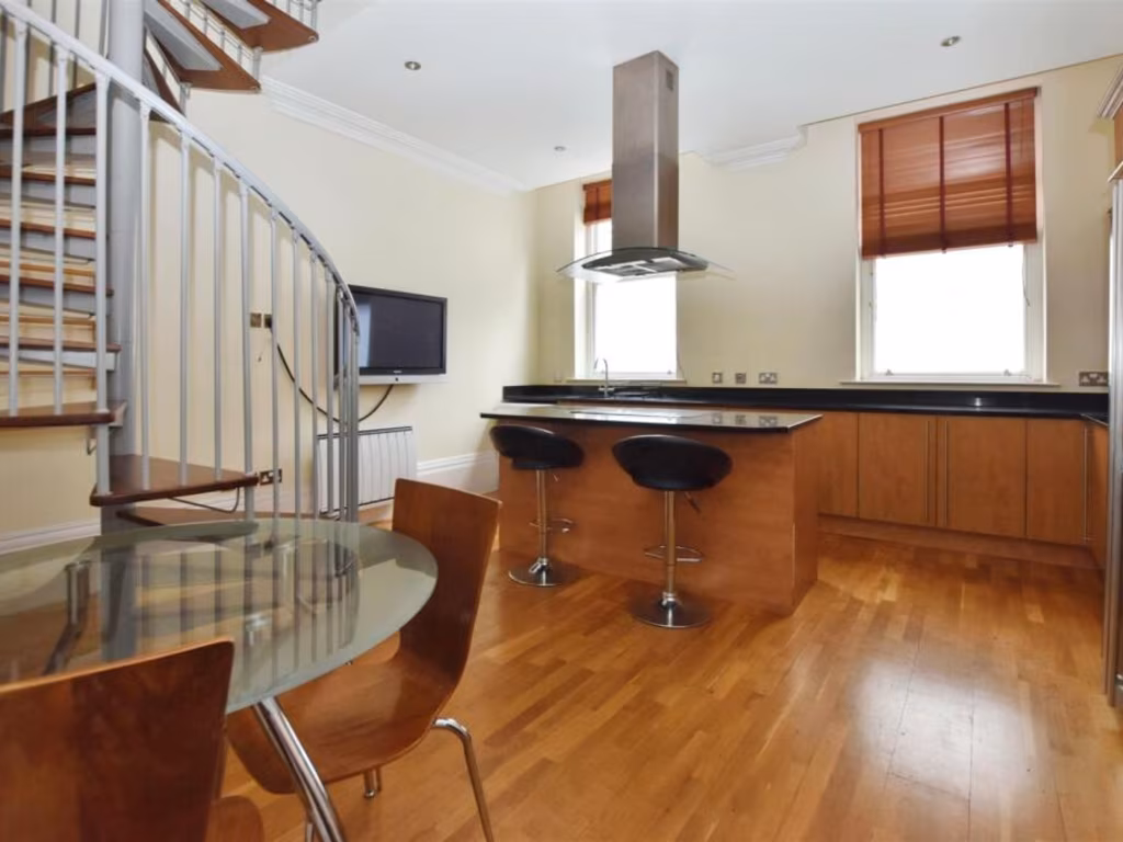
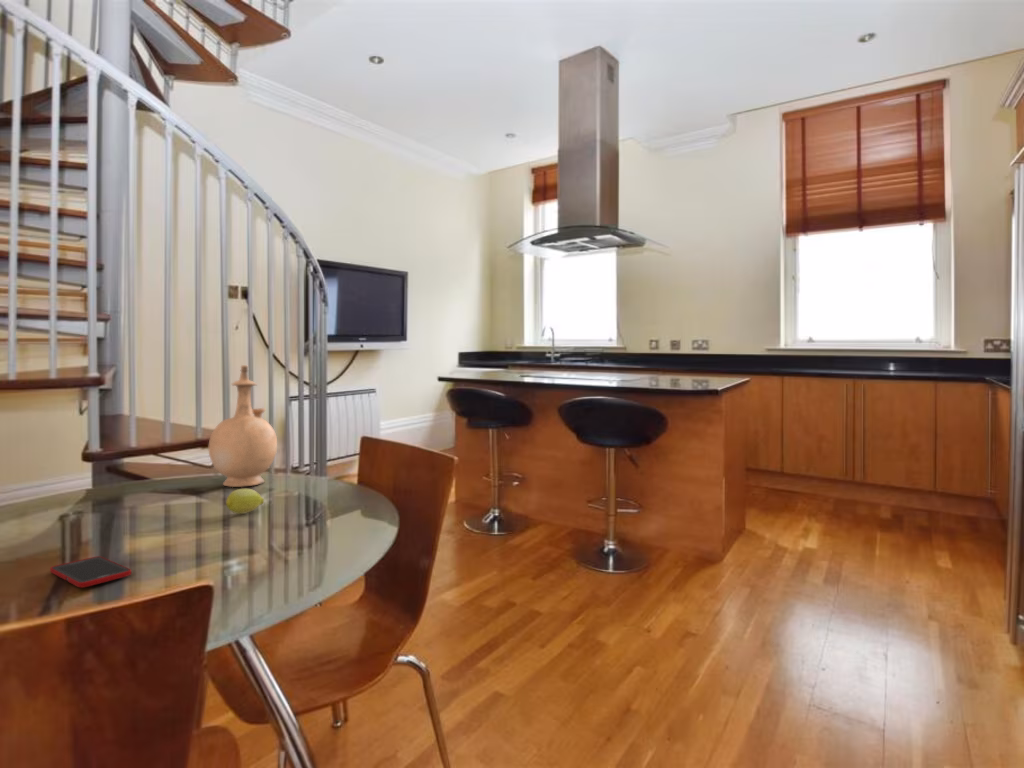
+ cell phone (90, 571)
+ vase (244, 424)
+ fruit (244, 500)
